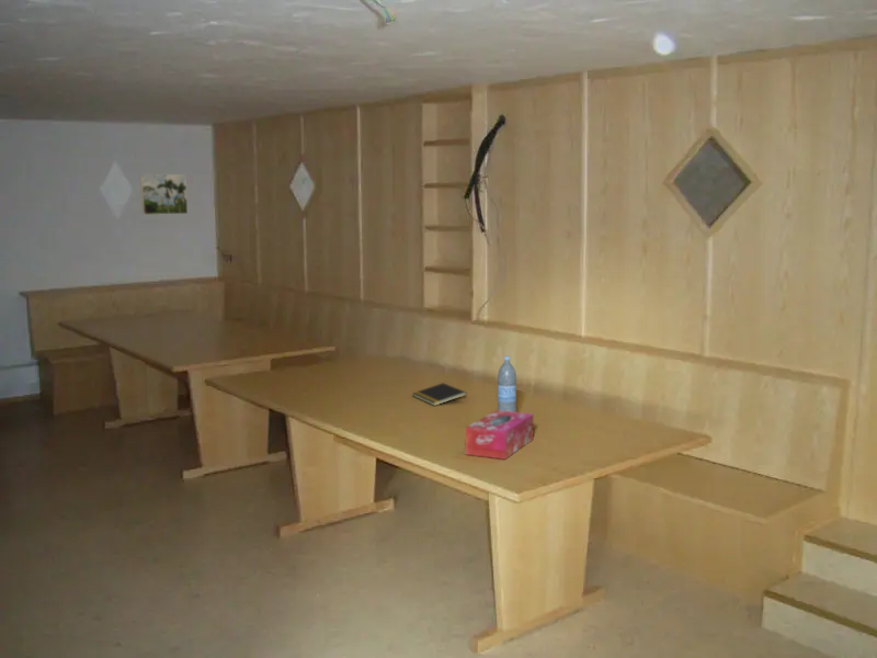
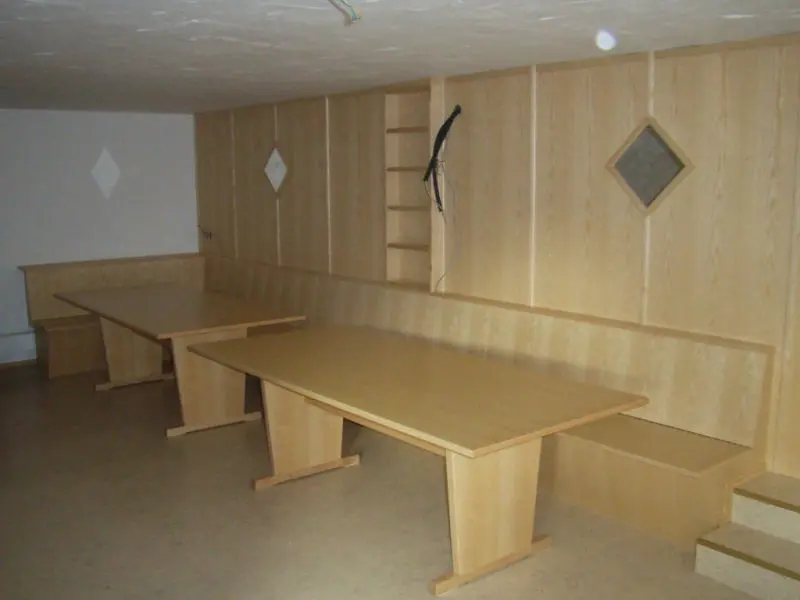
- tissue box (500, 433)
- water bottle (506, 390)
- notepad (438, 394)
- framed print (163, 194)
